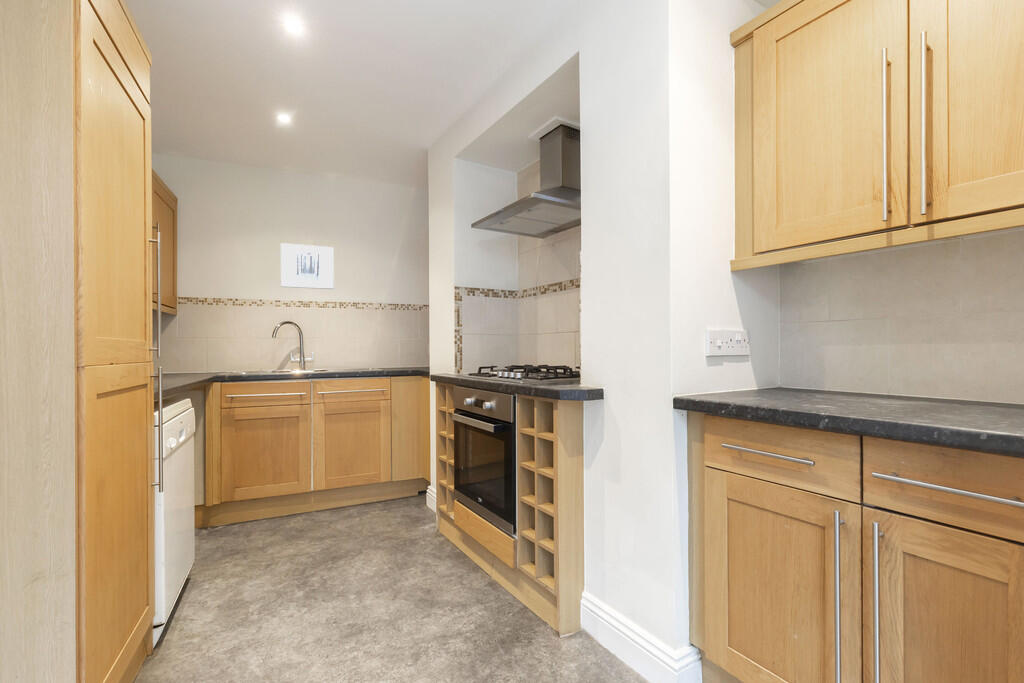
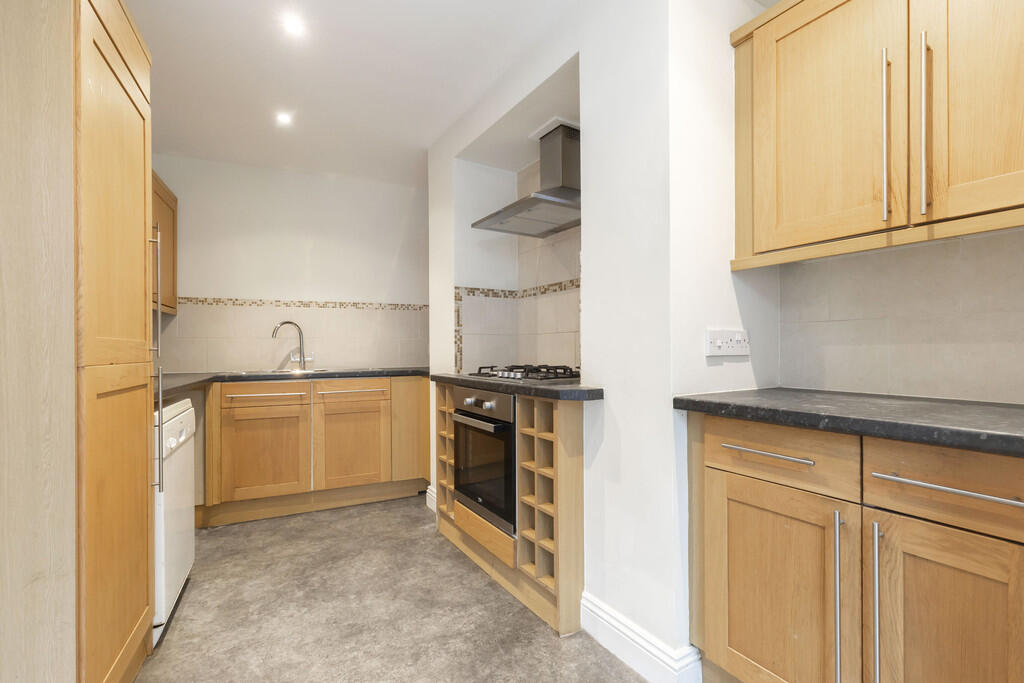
- wall art (307, 266)
